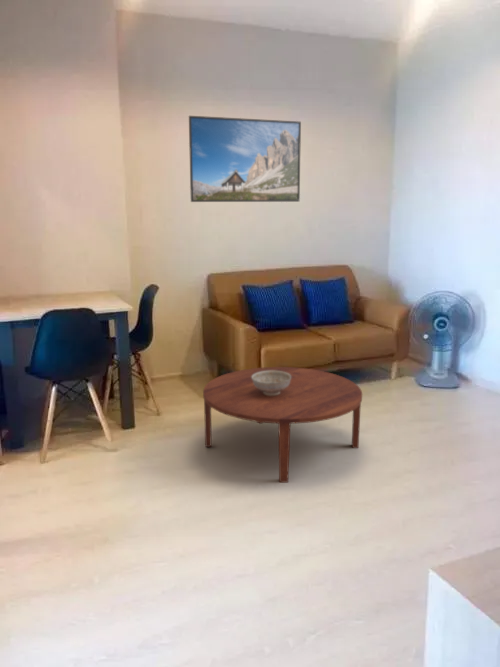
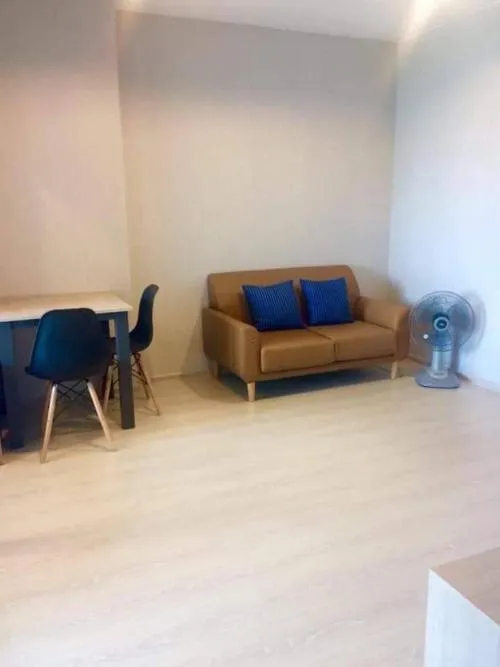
- decorative bowl (271, 384)
- coffee table (281, 418)
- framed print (246, 160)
